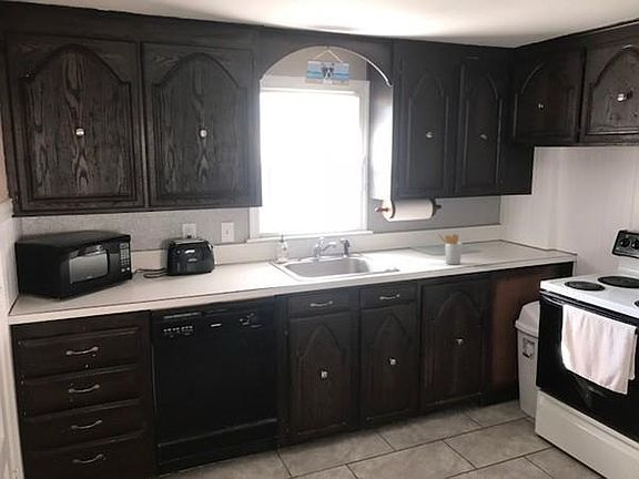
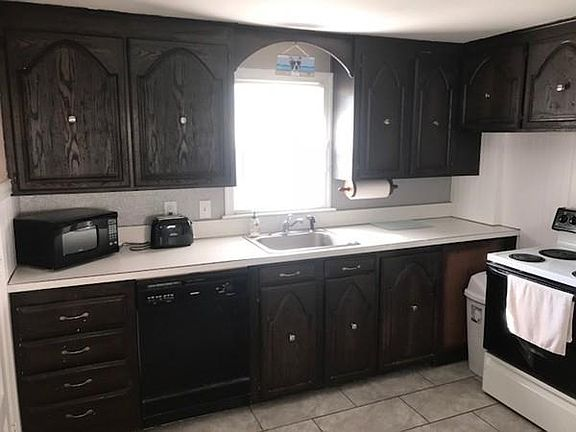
- utensil holder (448, 247)
